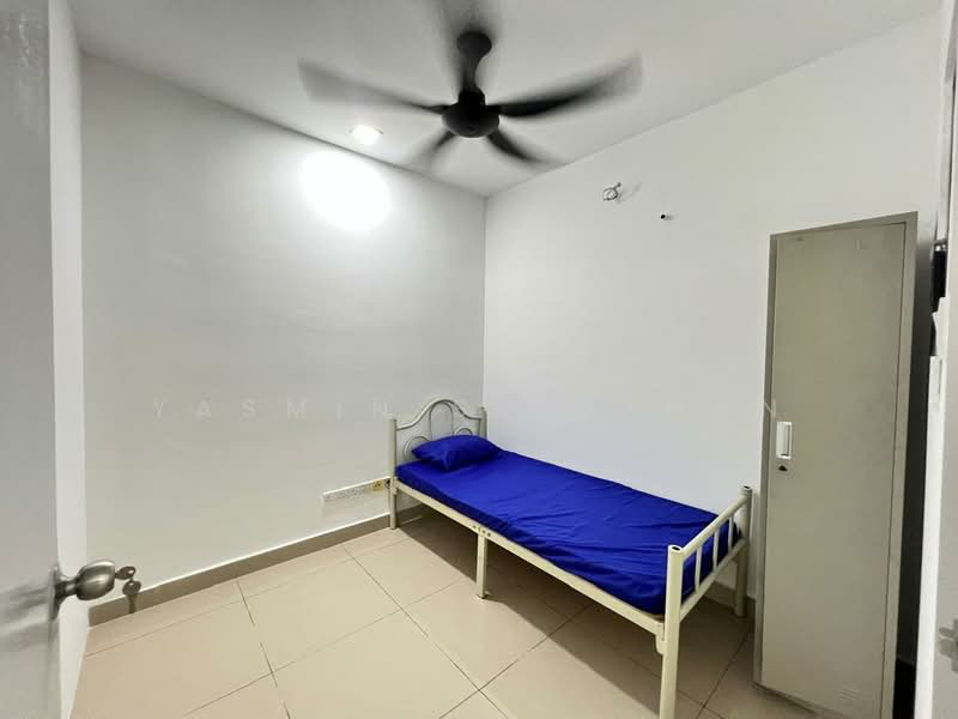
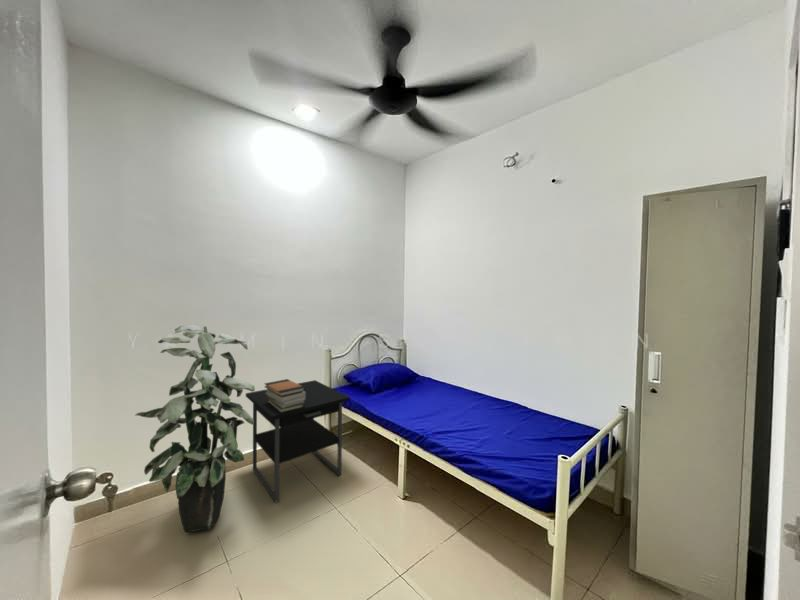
+ indoor plant (198, 422)
+ nightstand (296, 433)
+ book stack (284, 394)
